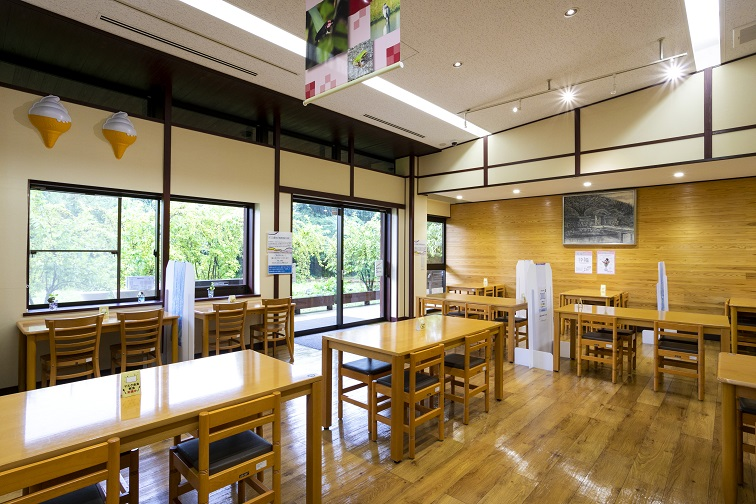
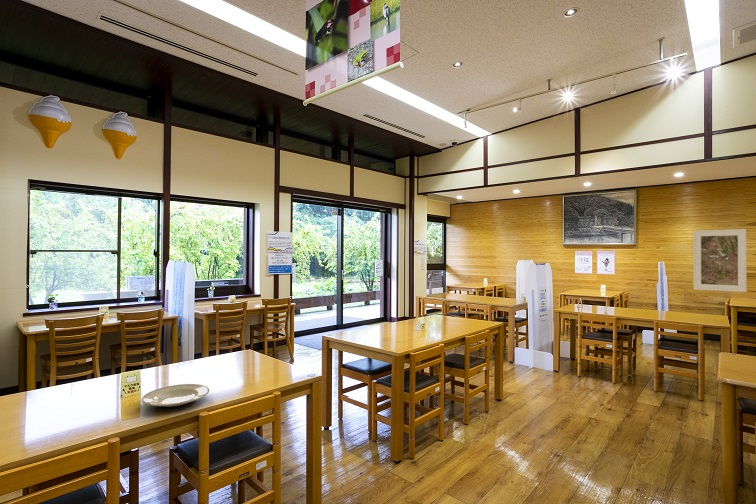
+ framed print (719, 260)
+ plate (176, 397)
